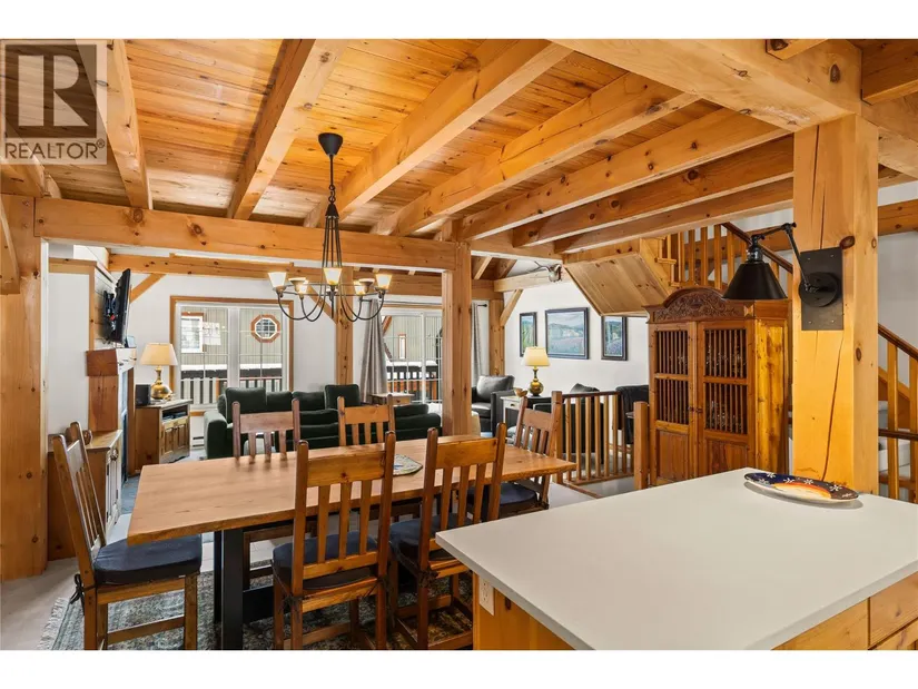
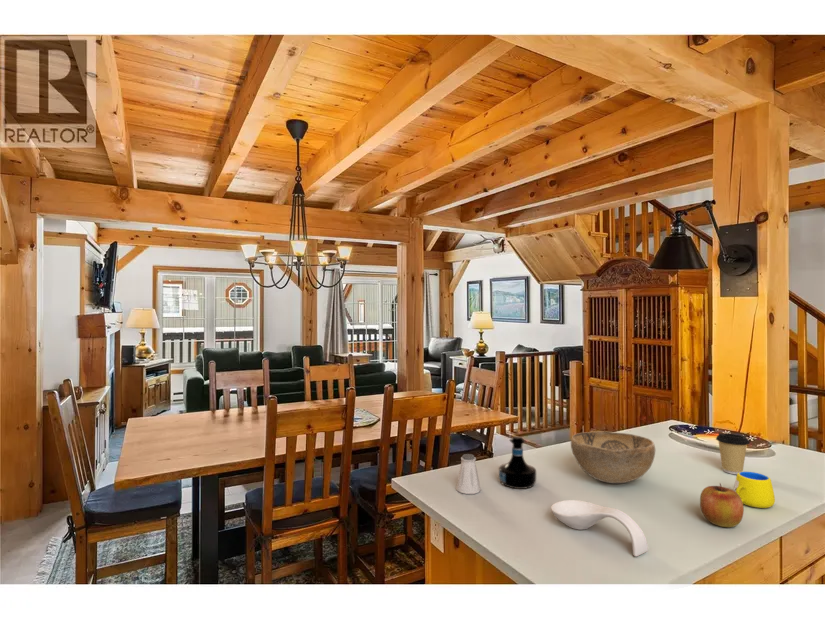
+ mug (750, 490)
+ saltshaker (468, 472)
+ decorative bowl (611, 458)
+ apple (721, 503)
+ tequila bottle (517, 459)
+ coffee cup (732, 453)
+ spoon rest (596, 518)
